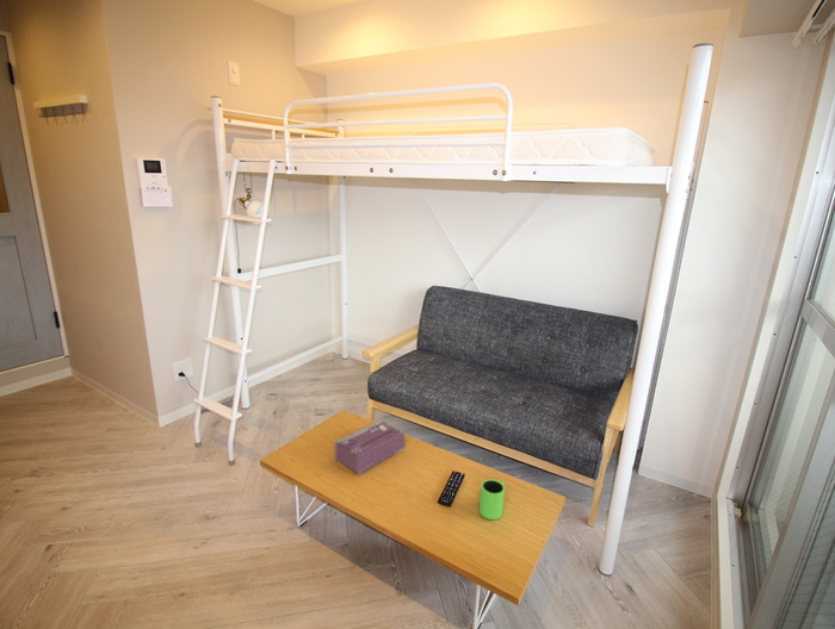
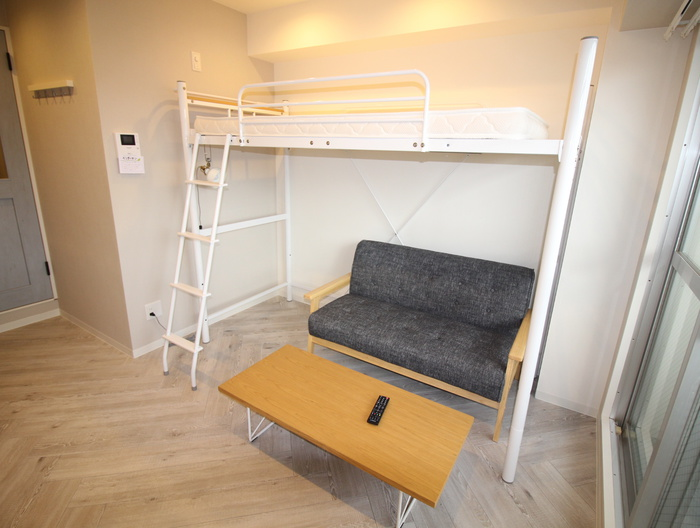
- tissue box (370, 444)
- mug (494, 496)
